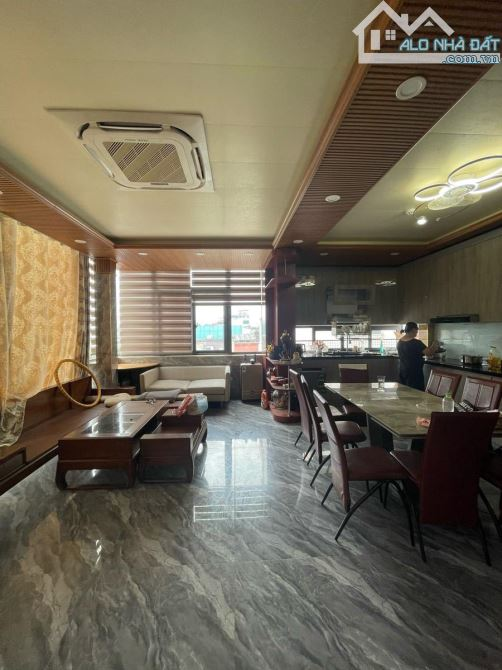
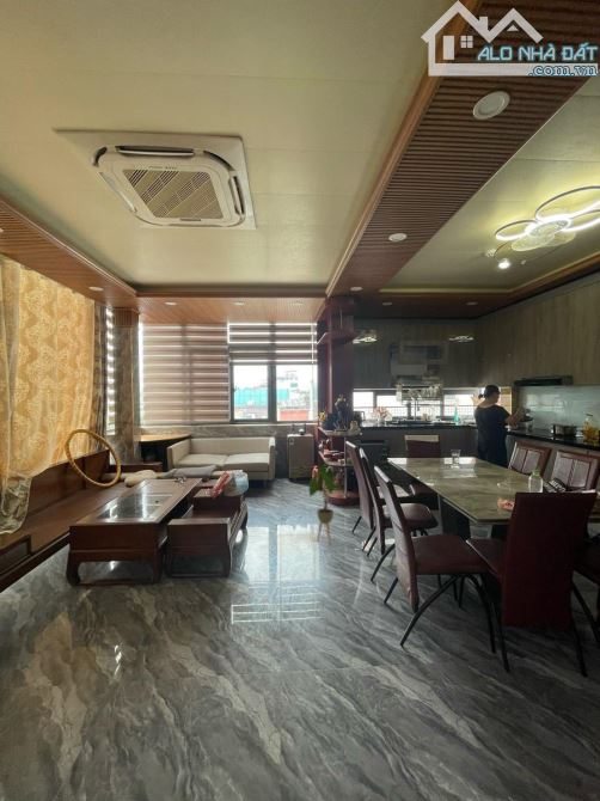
+ house plant (324, 502)
